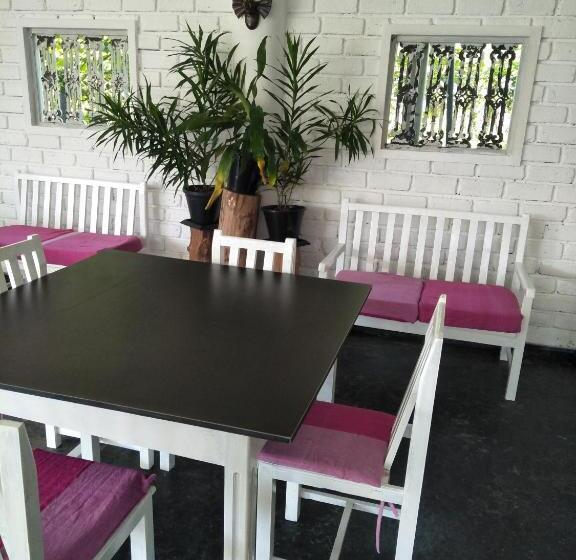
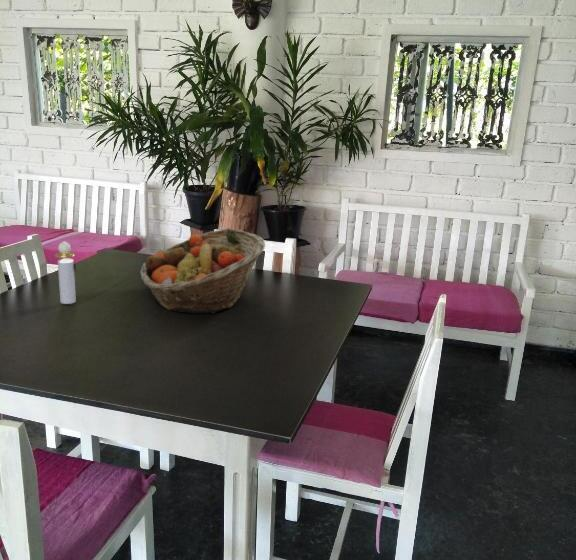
+ fruit basket (202, 267)
+ perfume bottle (66, 273)
